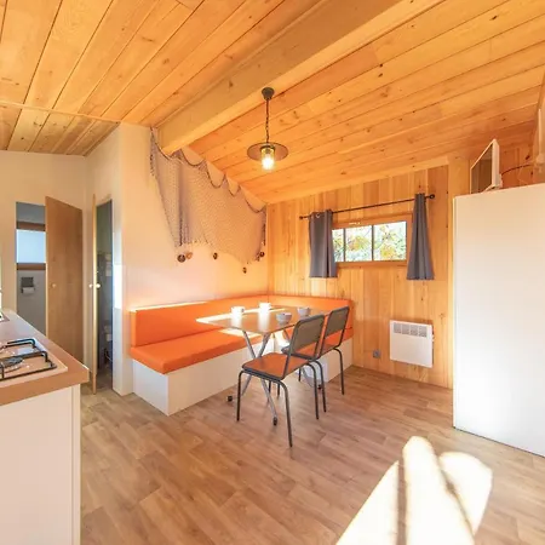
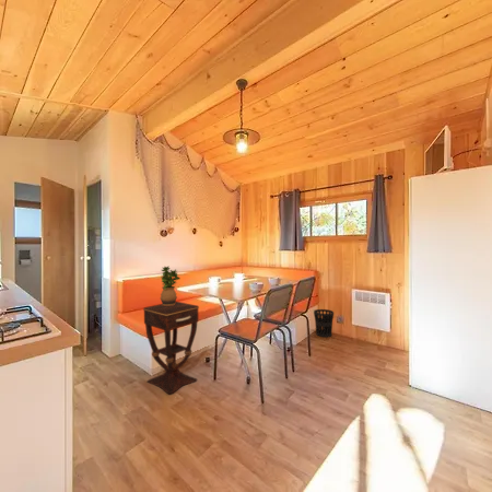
+ wastebasket (324, 323)
+ side table (172, 343)
+ potted plant (169, 284)
